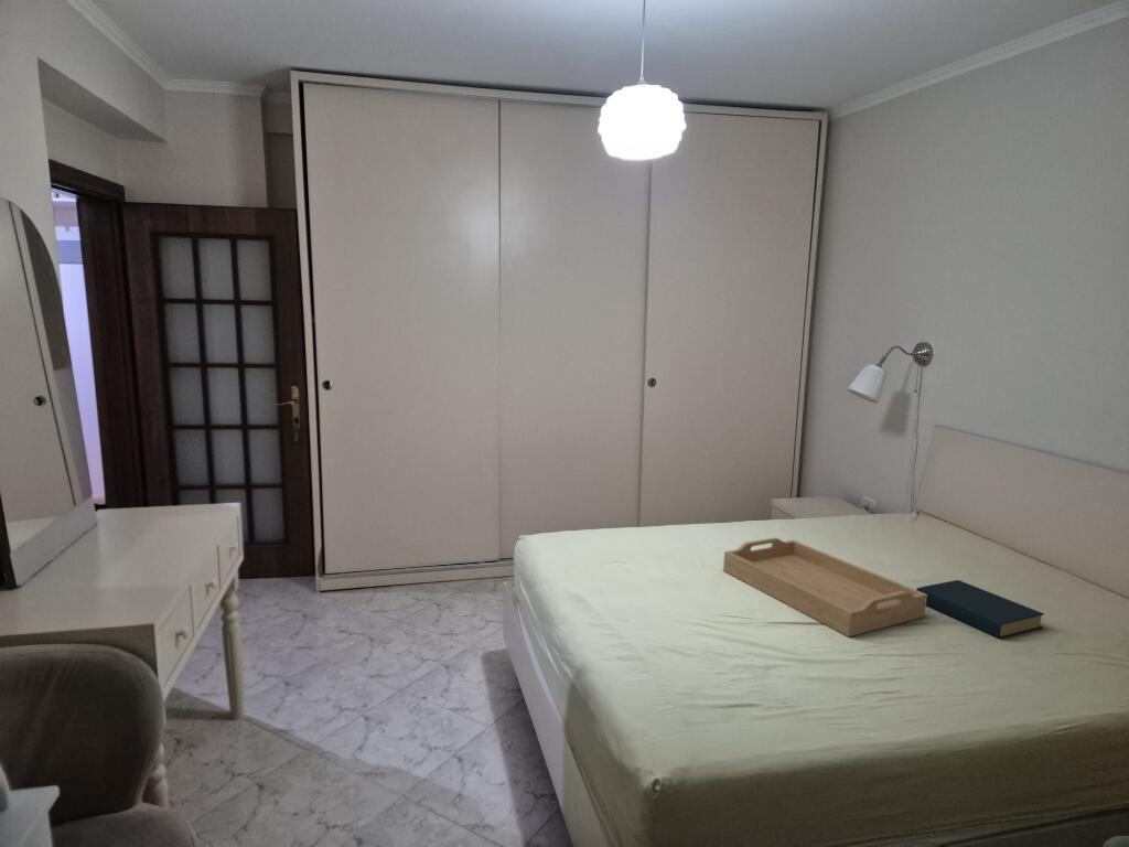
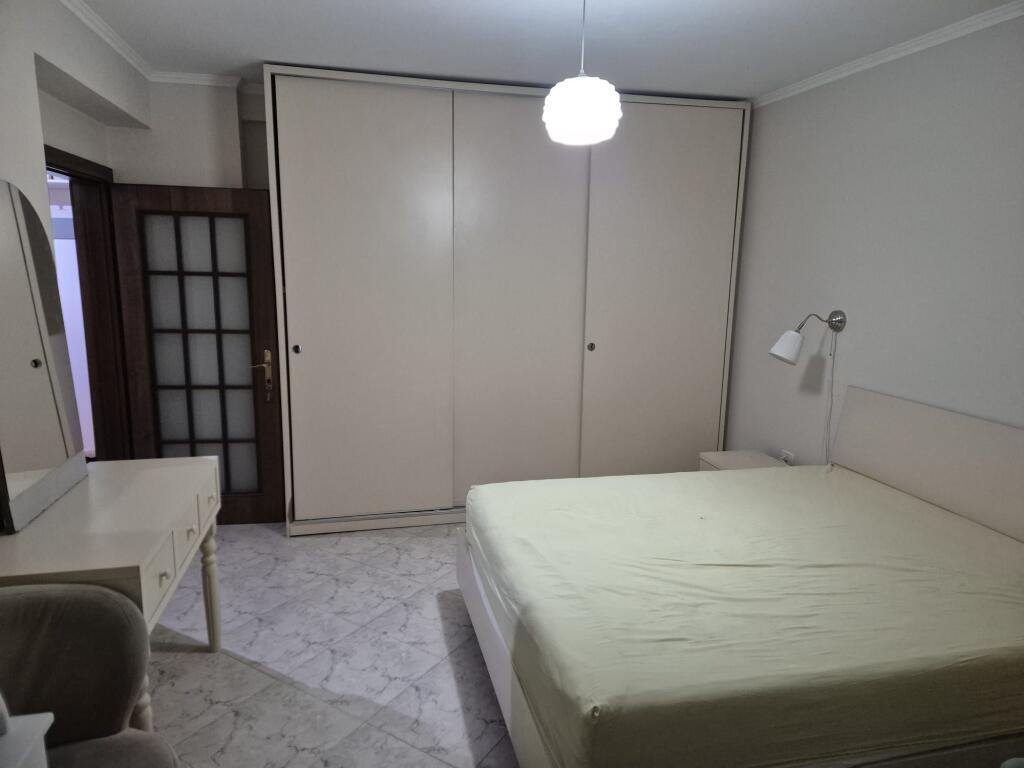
- hardback book (977, 607)
- serving tray (817, 578)
